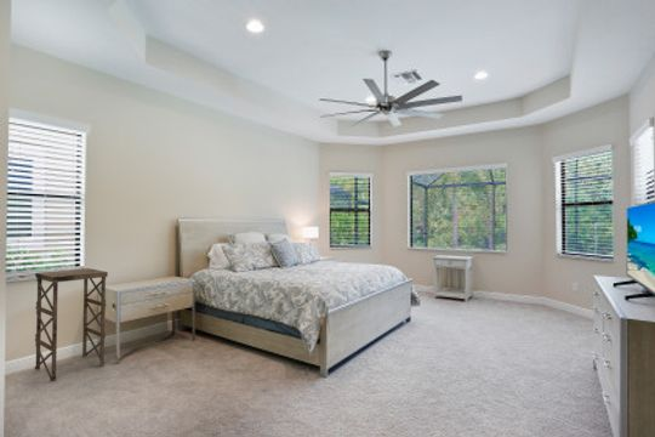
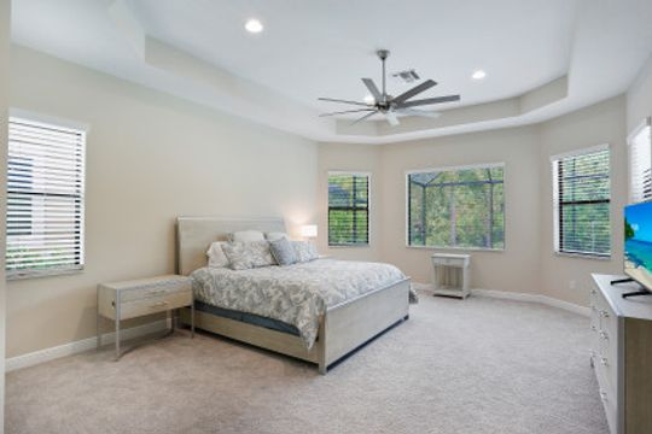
- pedestal table (84, 319)
